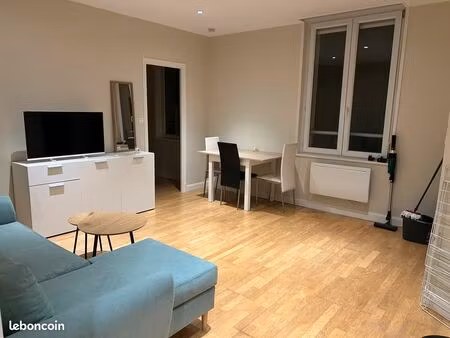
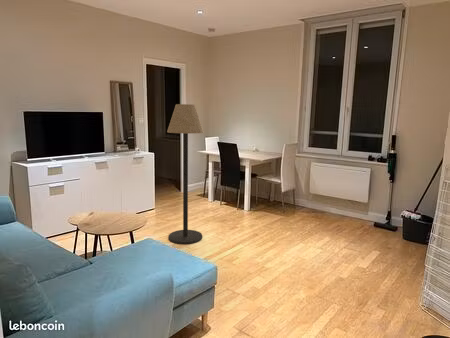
+ floor lamp (185, 173)
